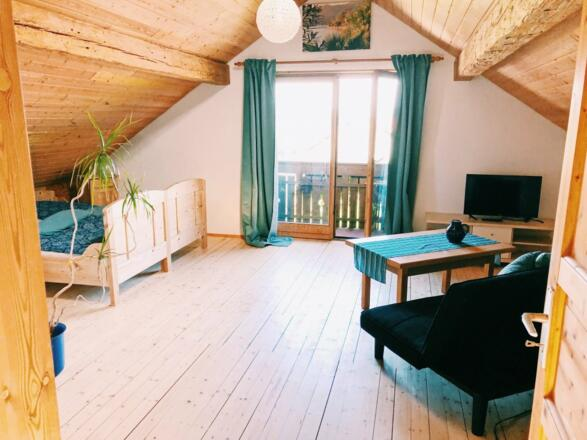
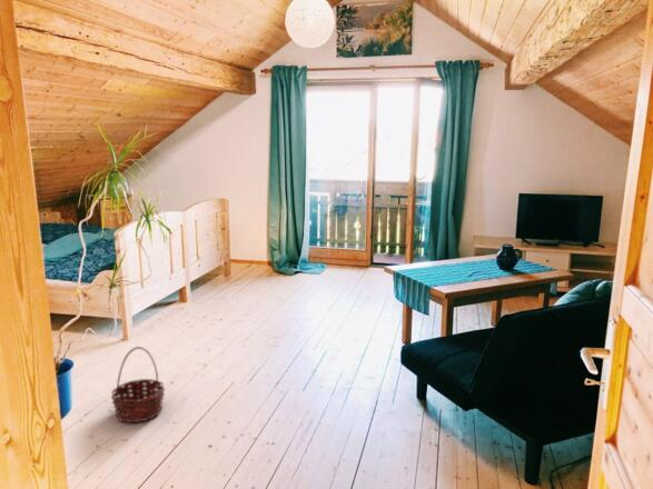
+ basket (137, 380)
